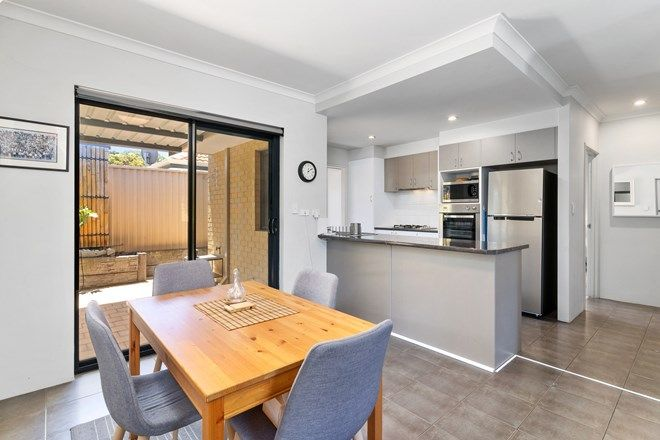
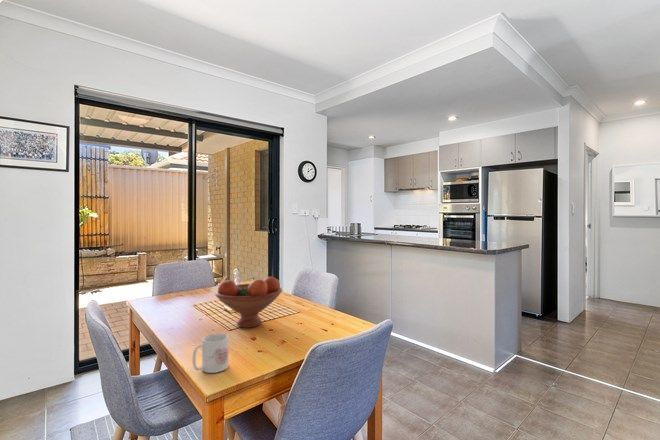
+ mug (210, 353)
+ fruit bowl (249, 300)
